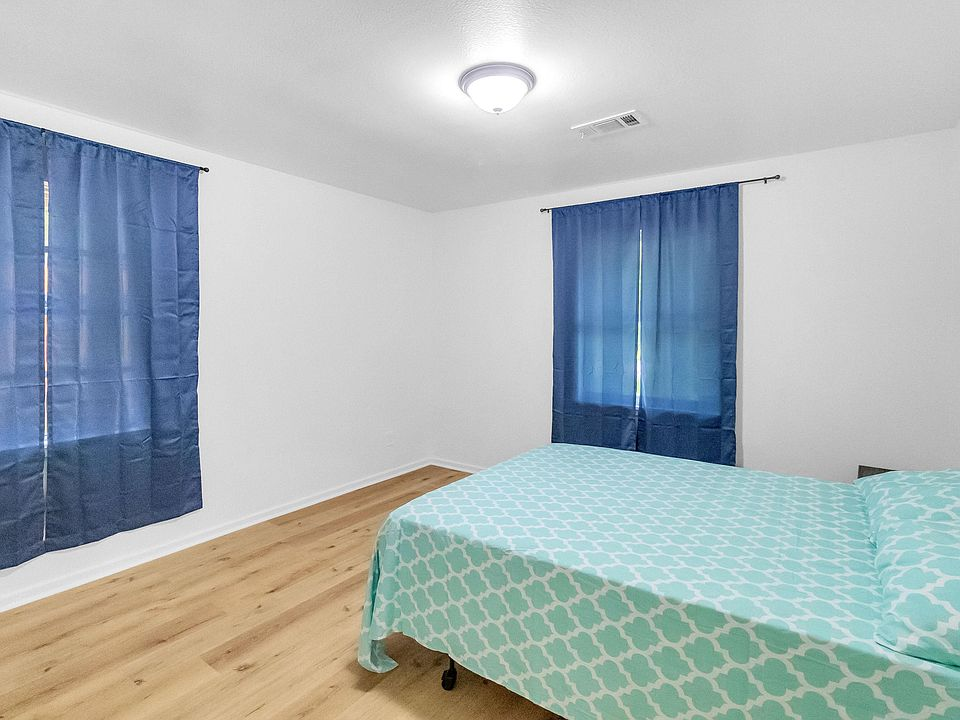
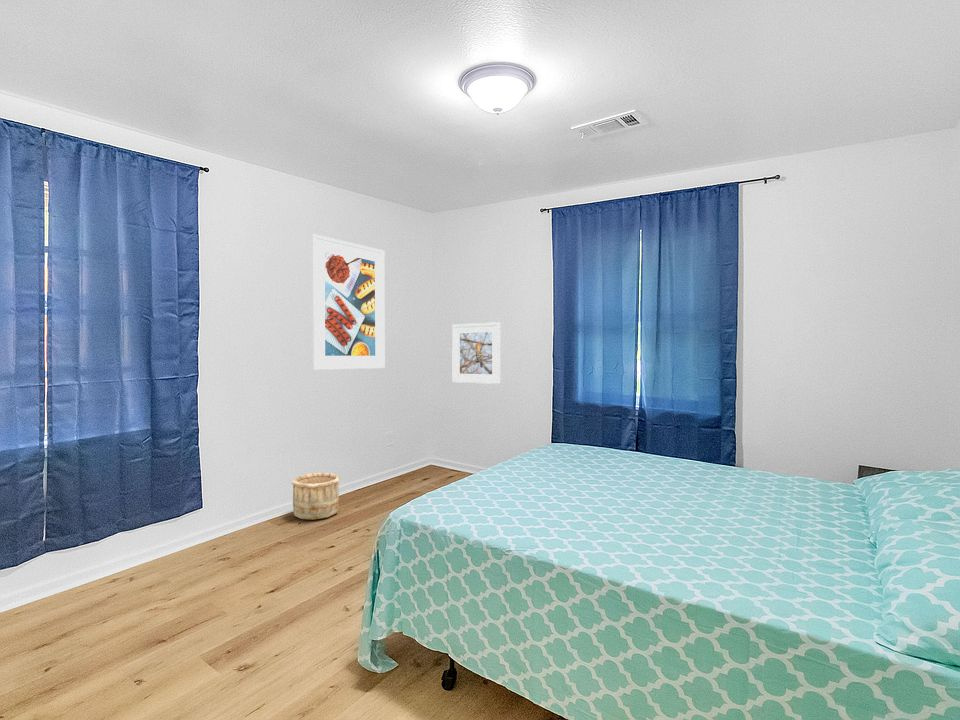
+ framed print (350, 306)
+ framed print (475, 353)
+ wooden bucket (316, 495)
